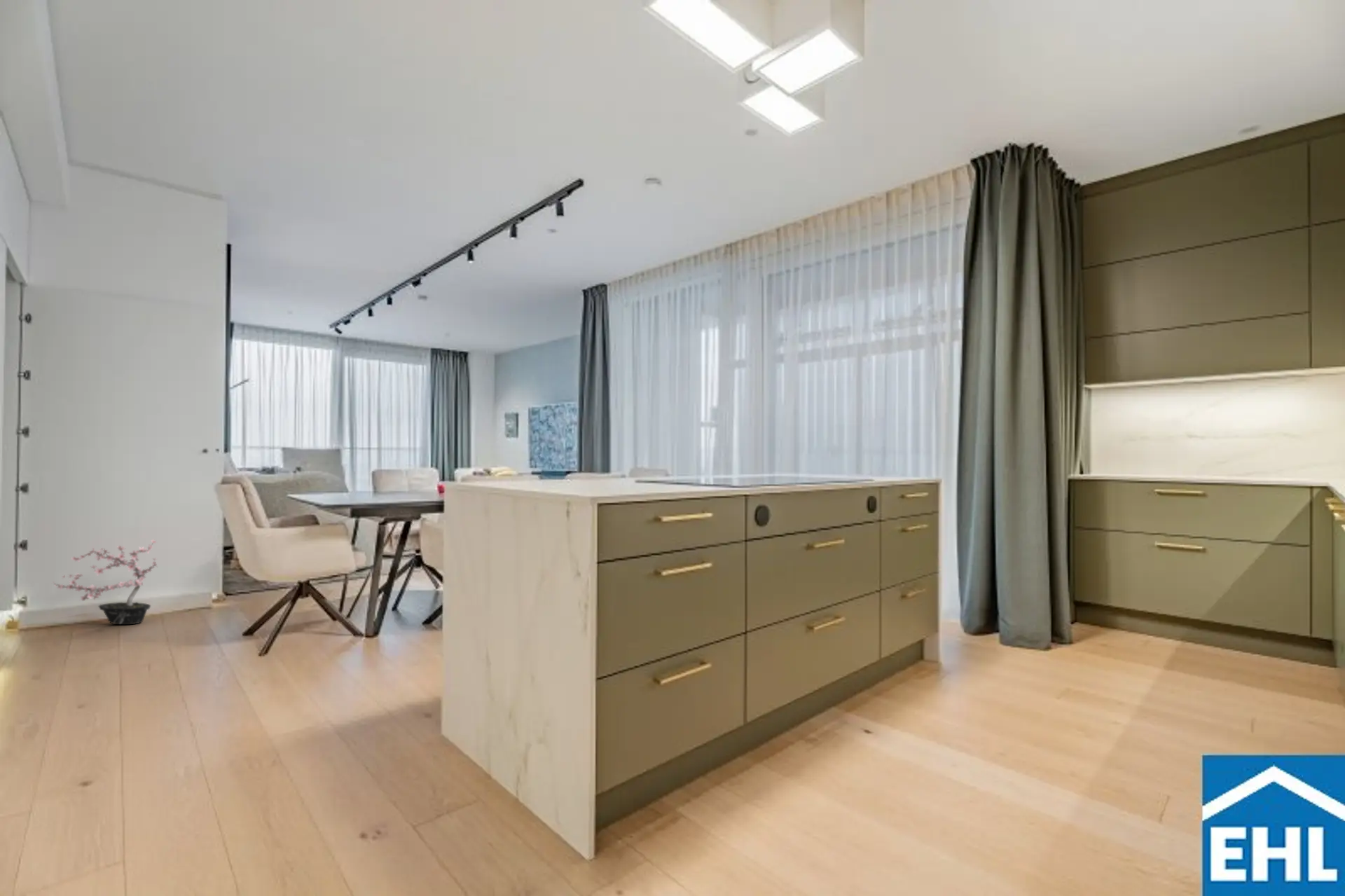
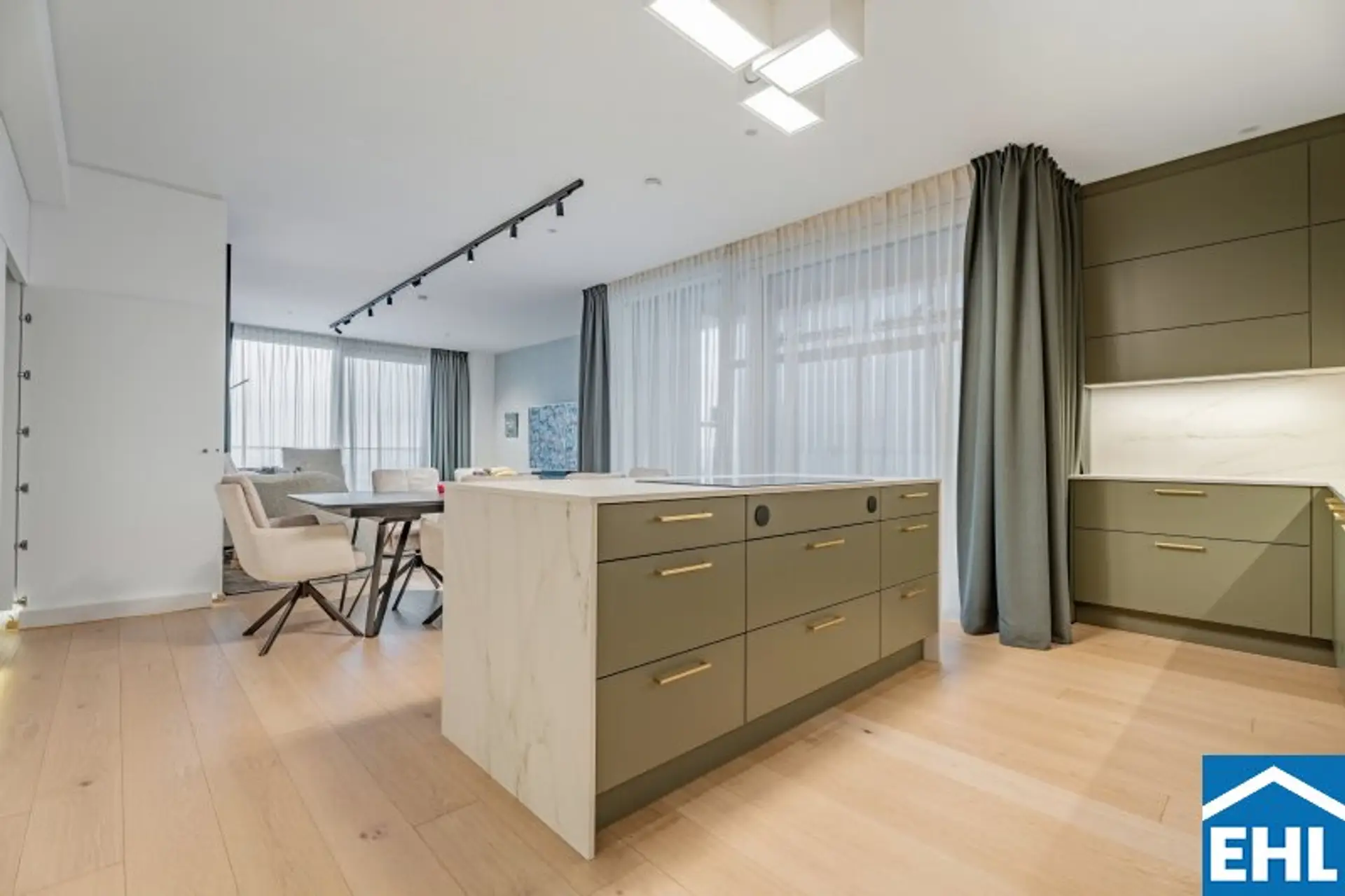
- potted plant (107, 585)
